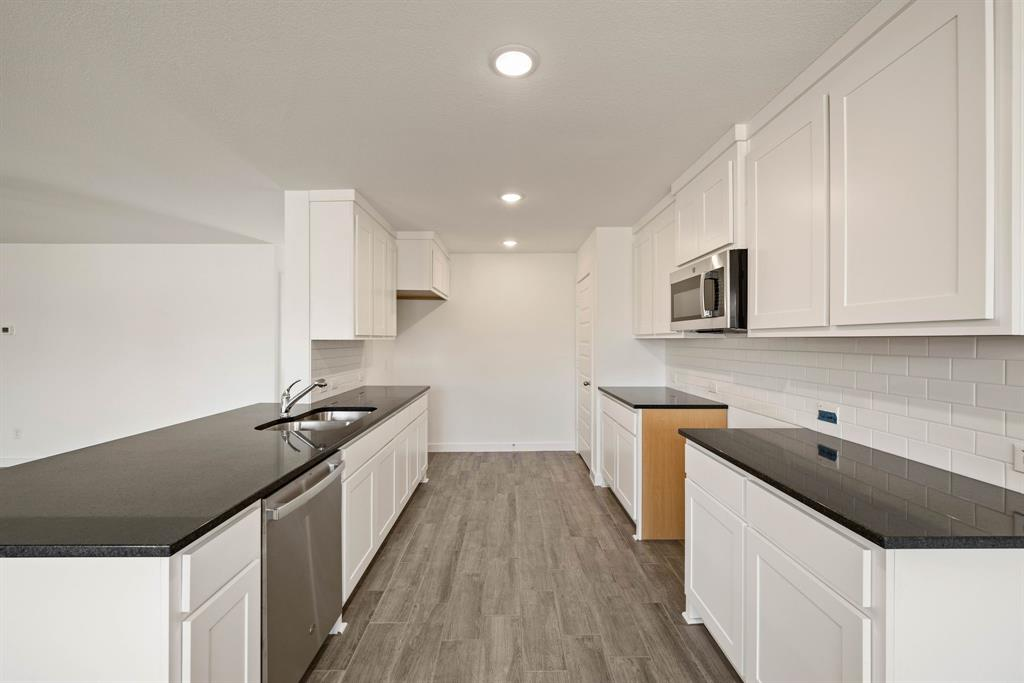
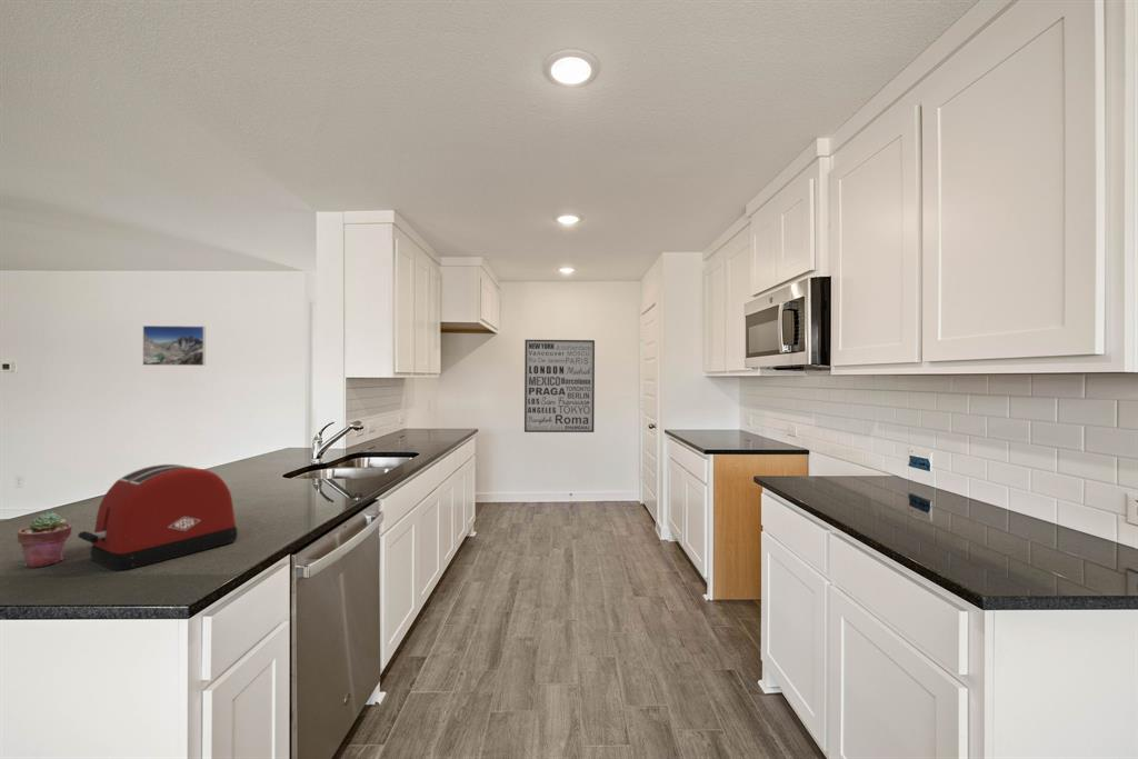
+ wall art (559, 386)
+ potted succulent (44, 538)
+ toaster (168, 507)
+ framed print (173, 346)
